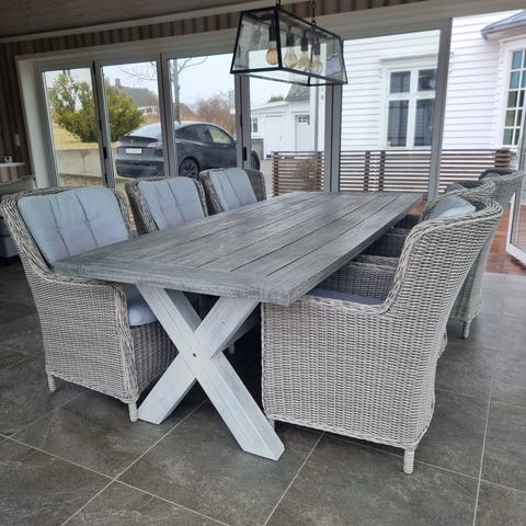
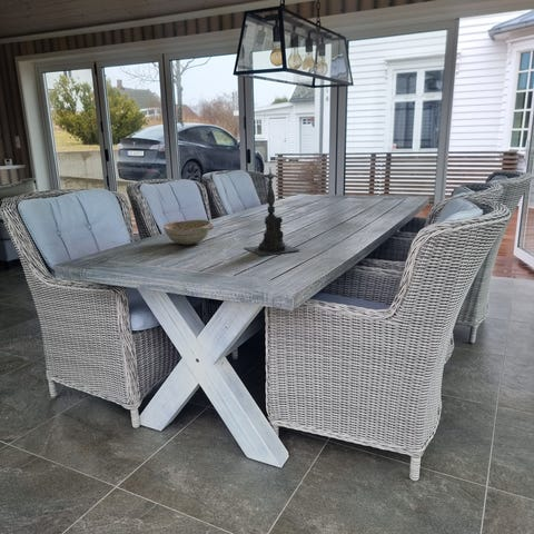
+ decorative bowl (187, 233)
+ candle holder (270, 206)
